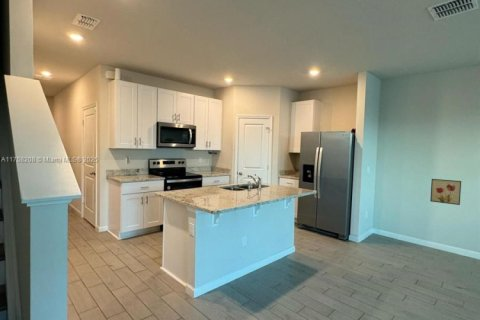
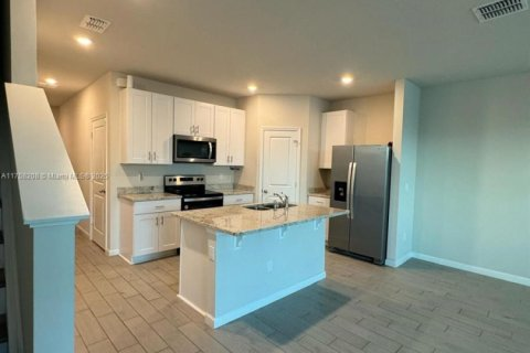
- wall art (445, 191)
